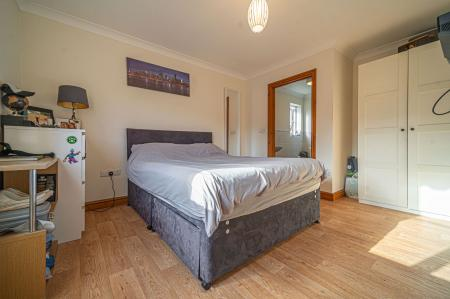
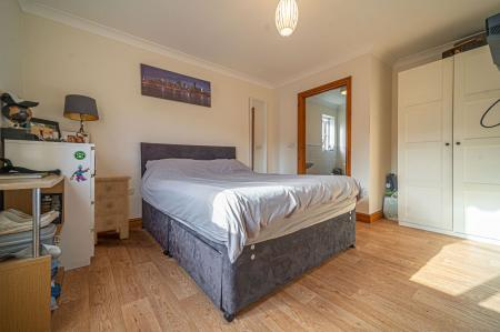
+ nightstand (108, 207)
